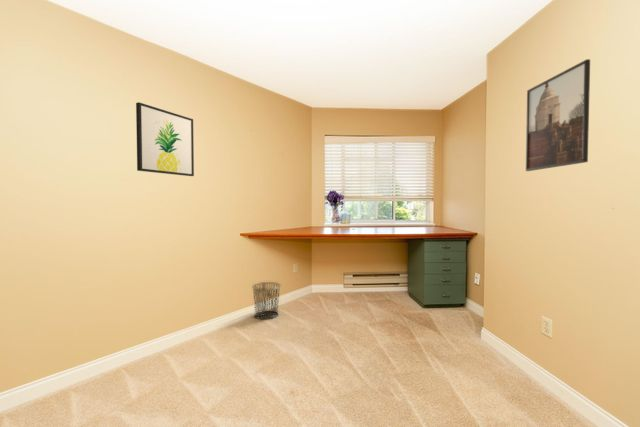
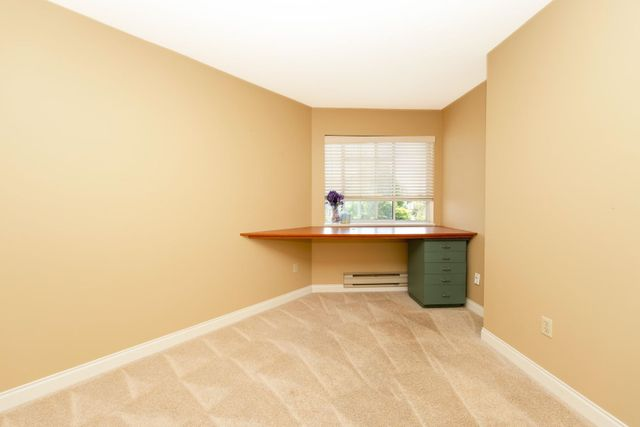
- wall art (167, 142)
- waste bin (266, 300)
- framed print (553, 122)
